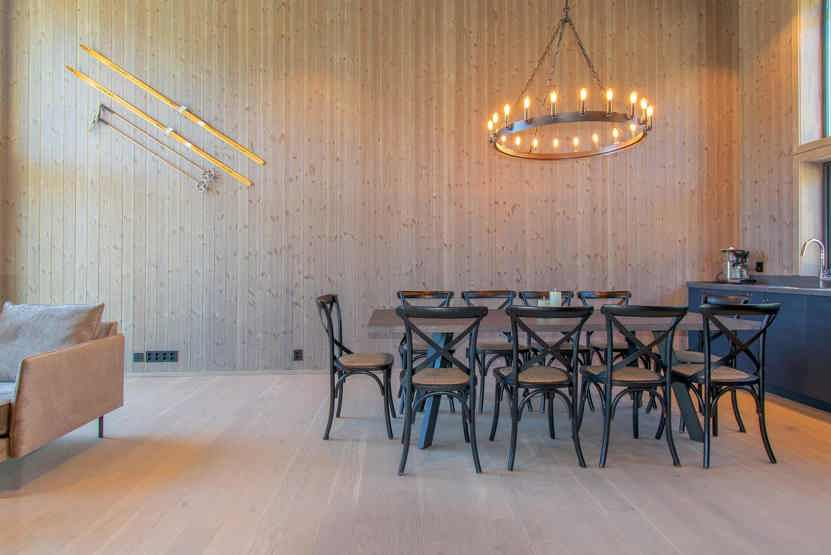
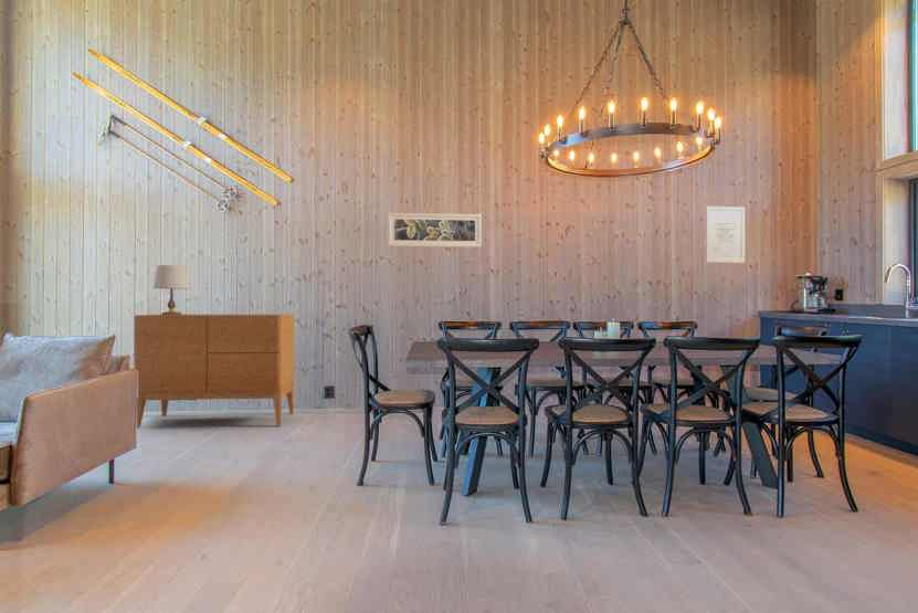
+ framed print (434, 230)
+ sideboard (219, 368)
+ table lamp (171, 289)
+ wall art (725, 234)
